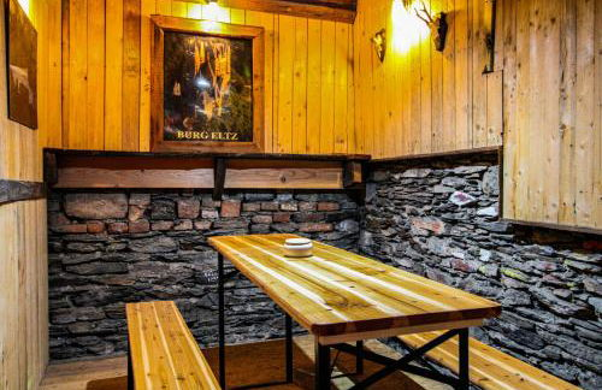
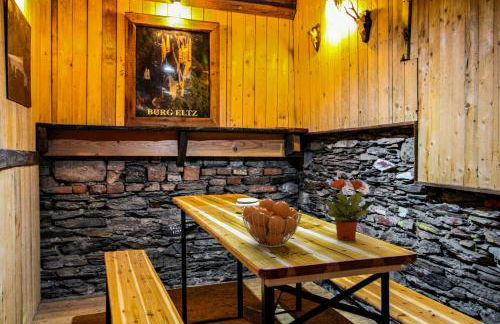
+ fruit basket (271, 222)
+ potted plant (347, 208)
